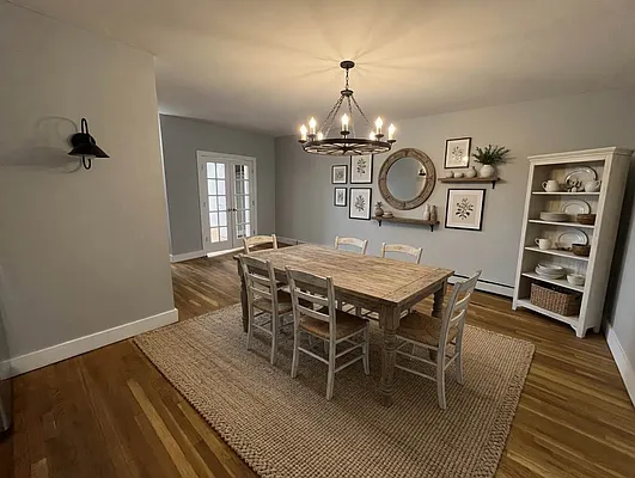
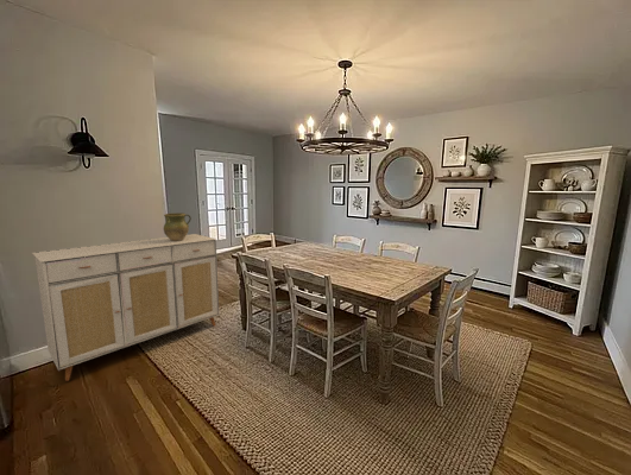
+ sideboard (141, 293)
+ ceramic jug (177, 227)
